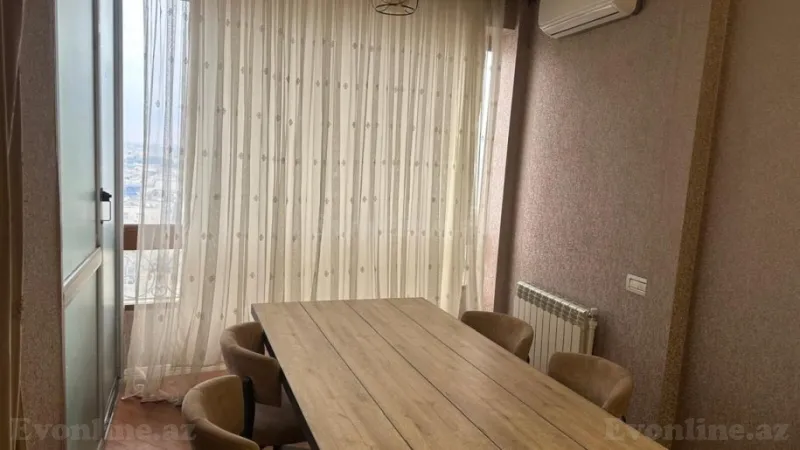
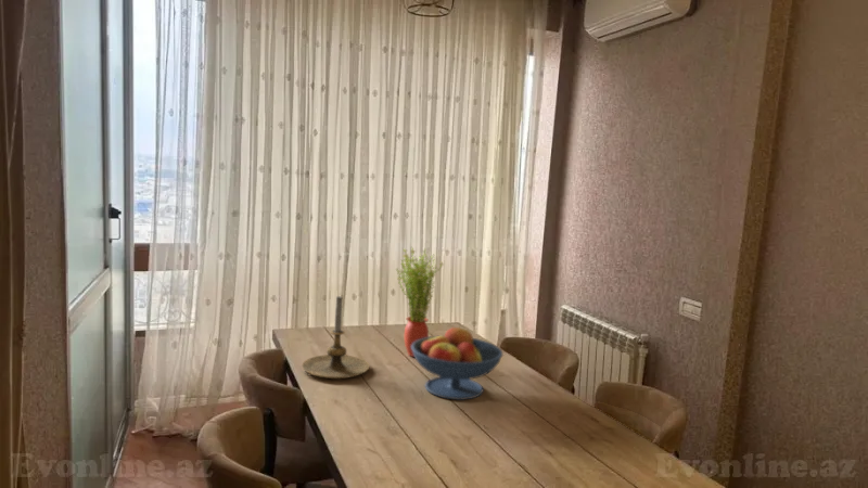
+ fruit bowl (456, 361)
+ potted plant (416, 303)
+ candle holder (337, 333)
